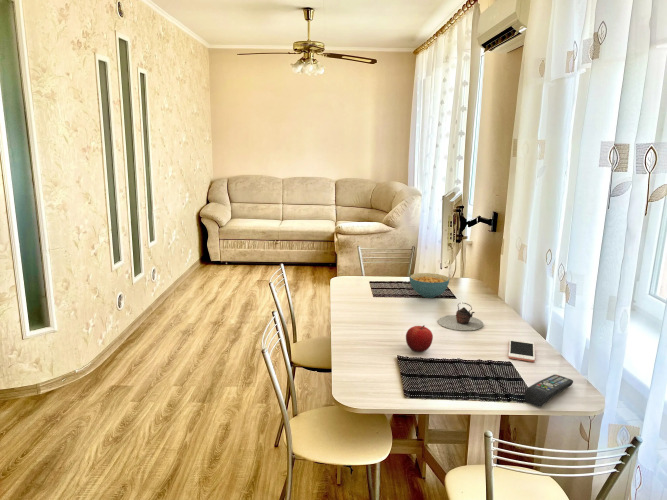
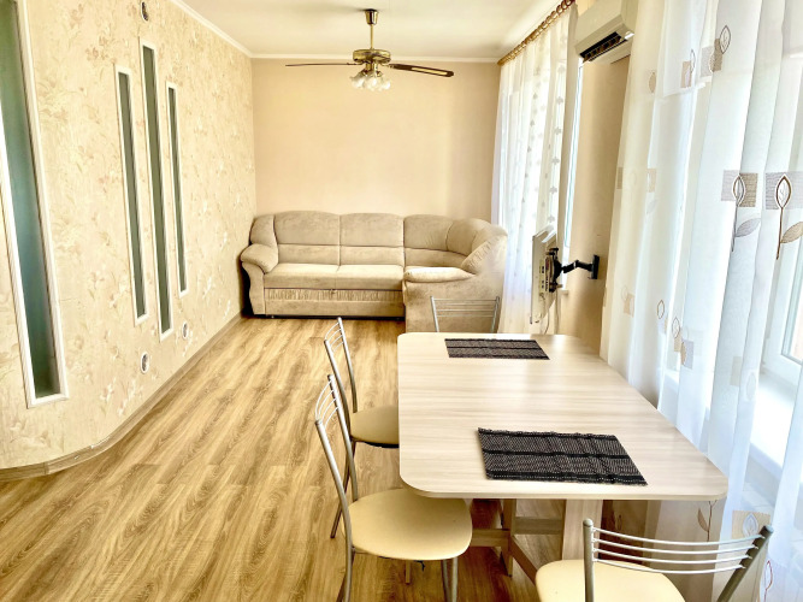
- cell phone (521, 349)
- cereal bowl (428, 287)
- teapot (461, 312)
- remote control (549, 387)
- fruit (419, 337)
